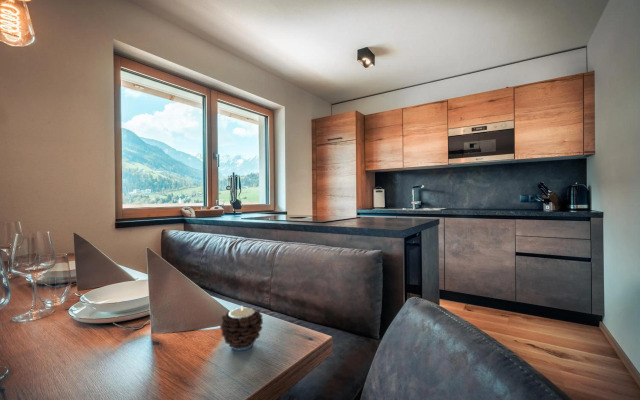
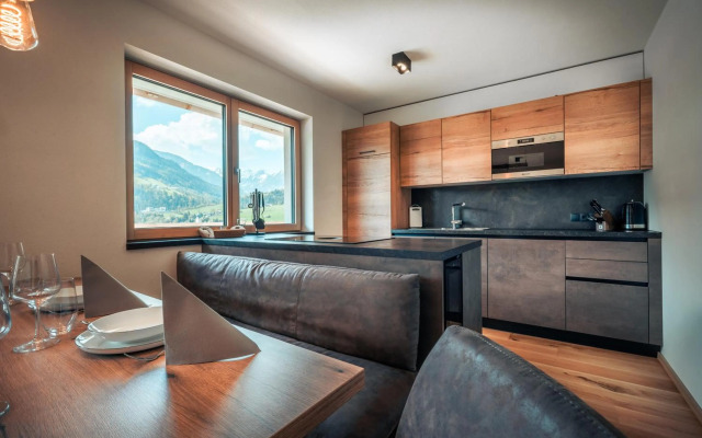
- candle (242, 325)
